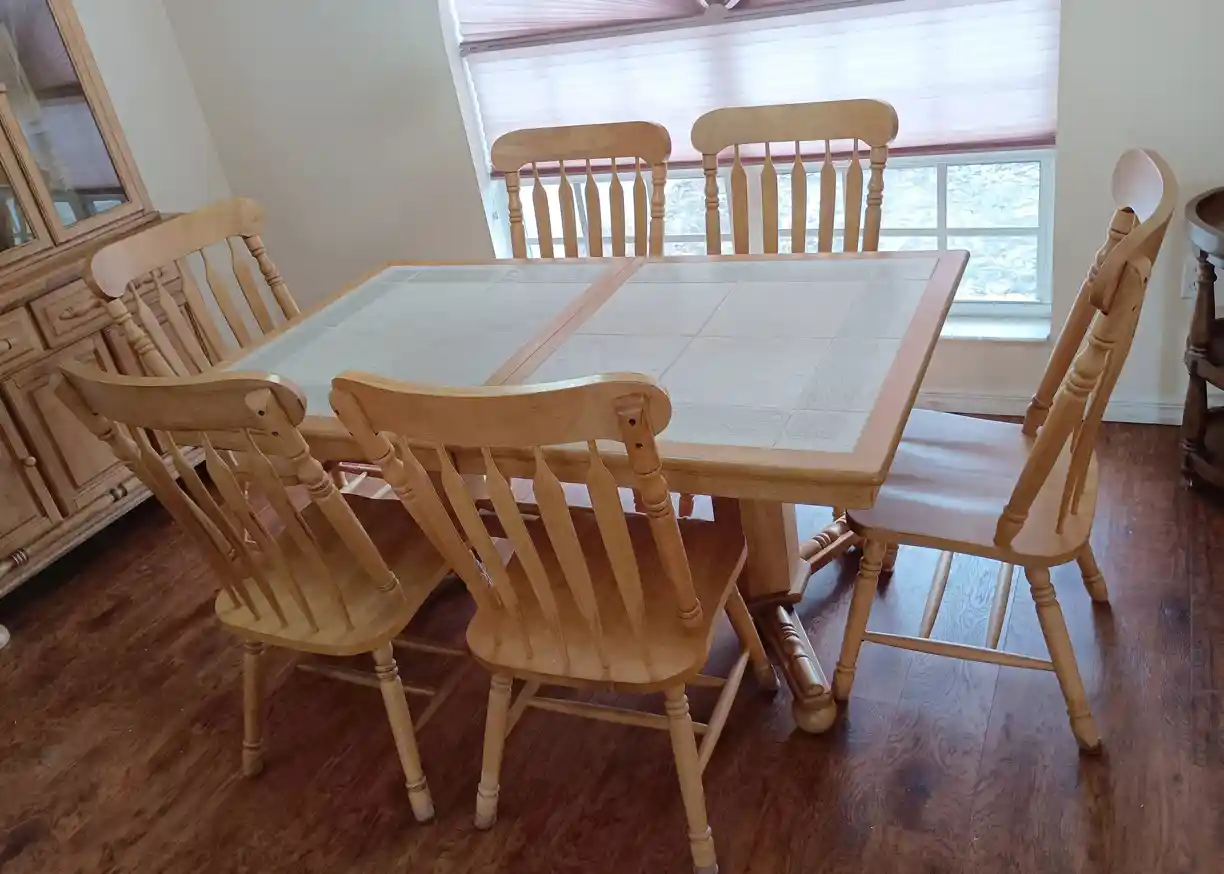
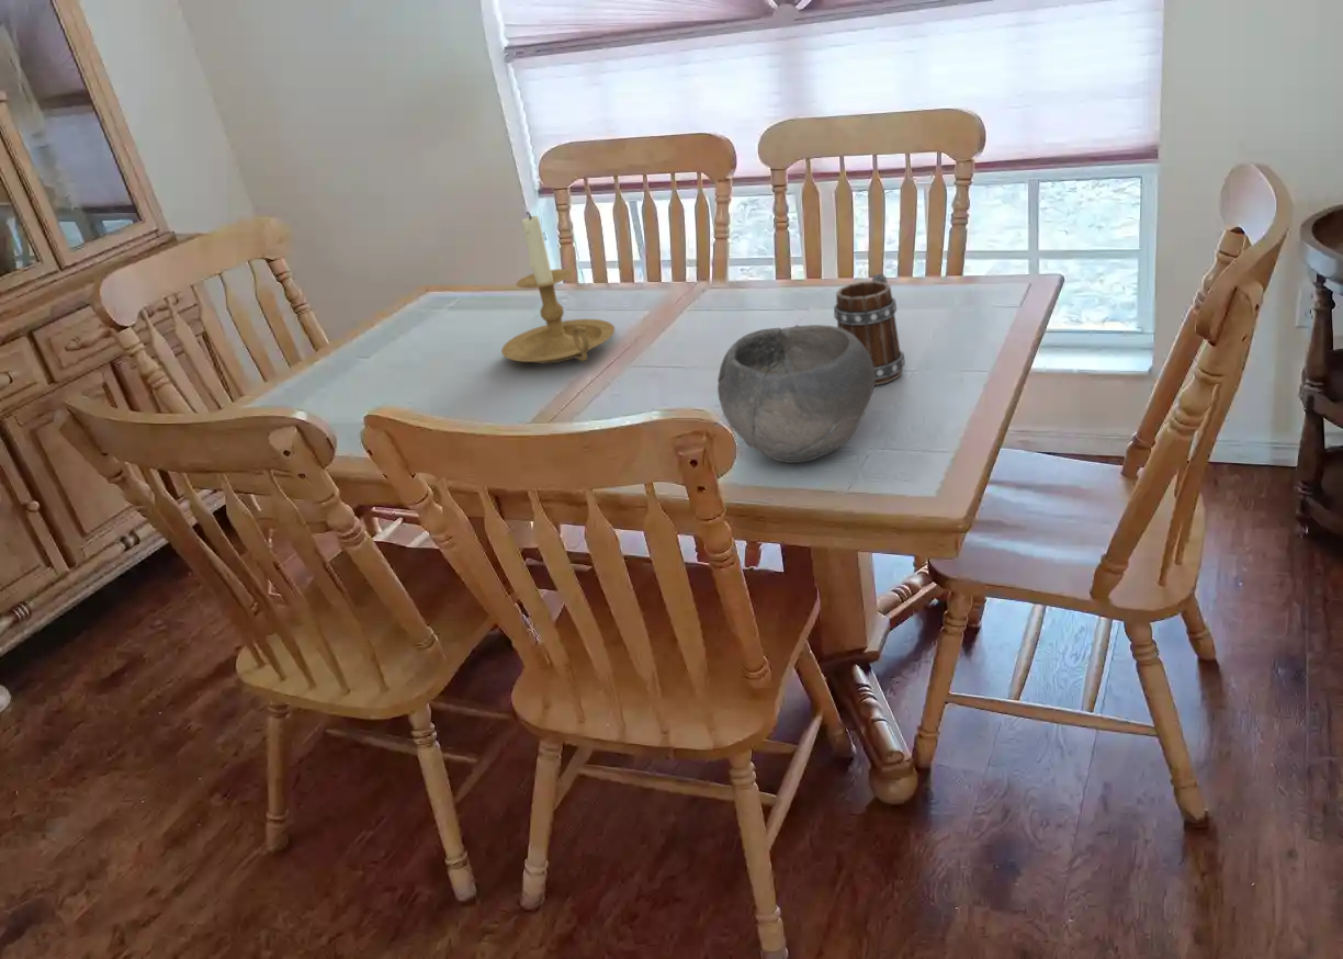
+ bowl (797, 396)
+ candle holder (545, 284)
+ mug (871, 327)
